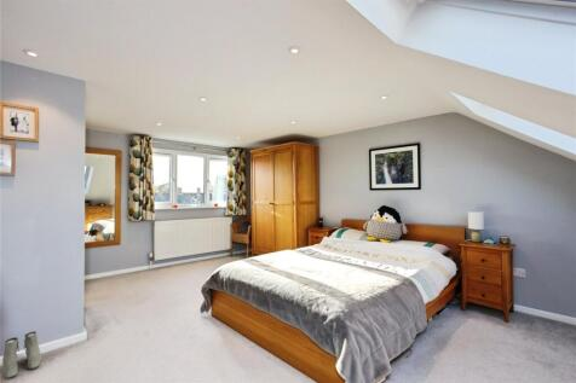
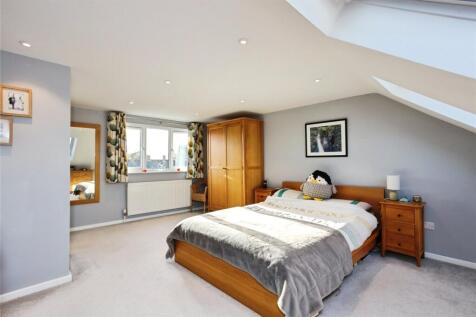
- boots (25, 352)
